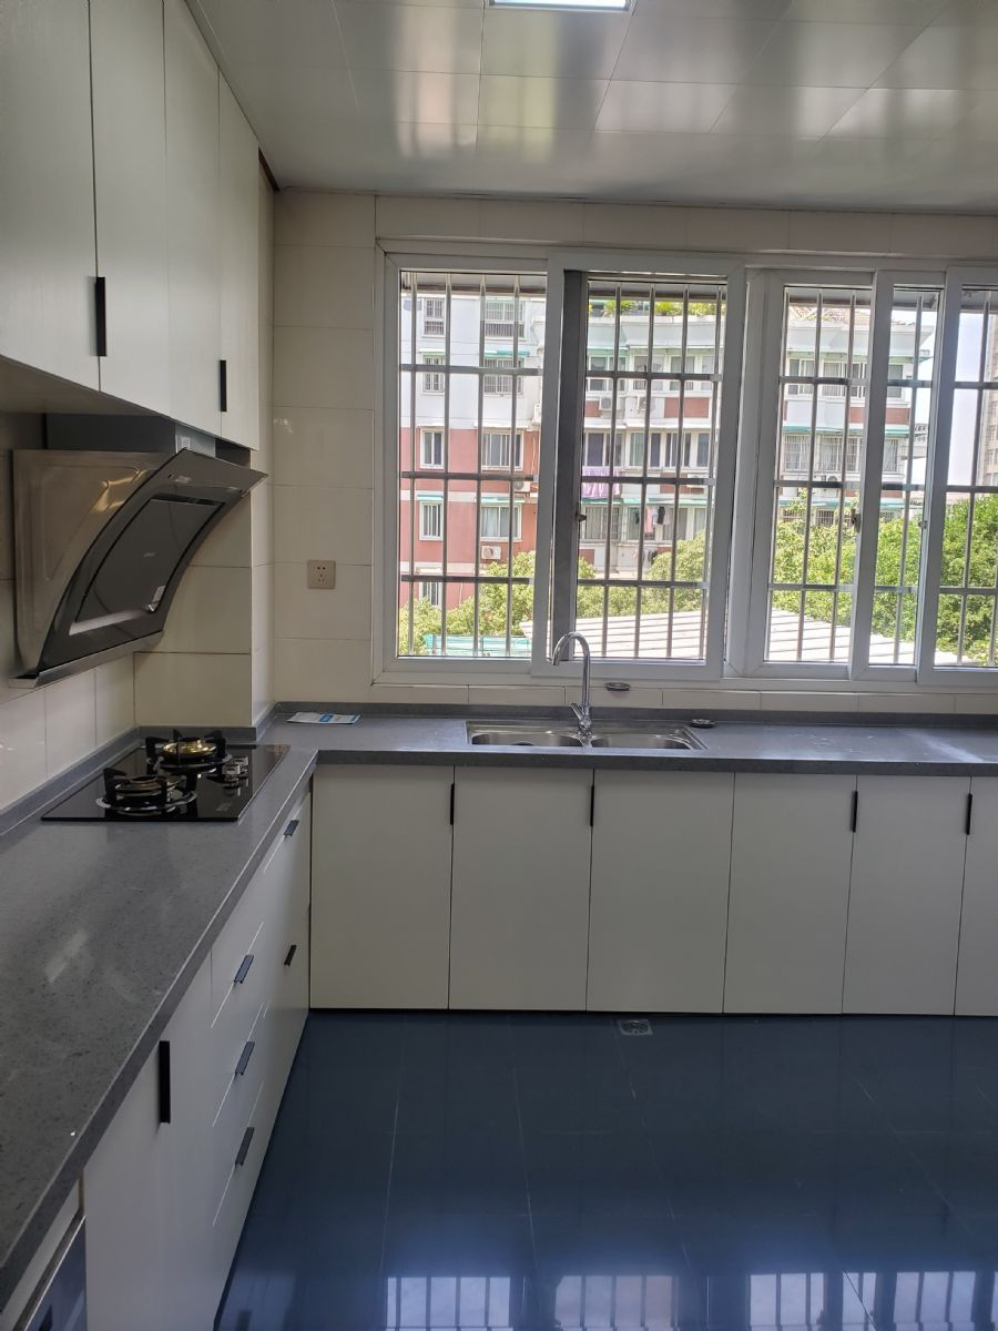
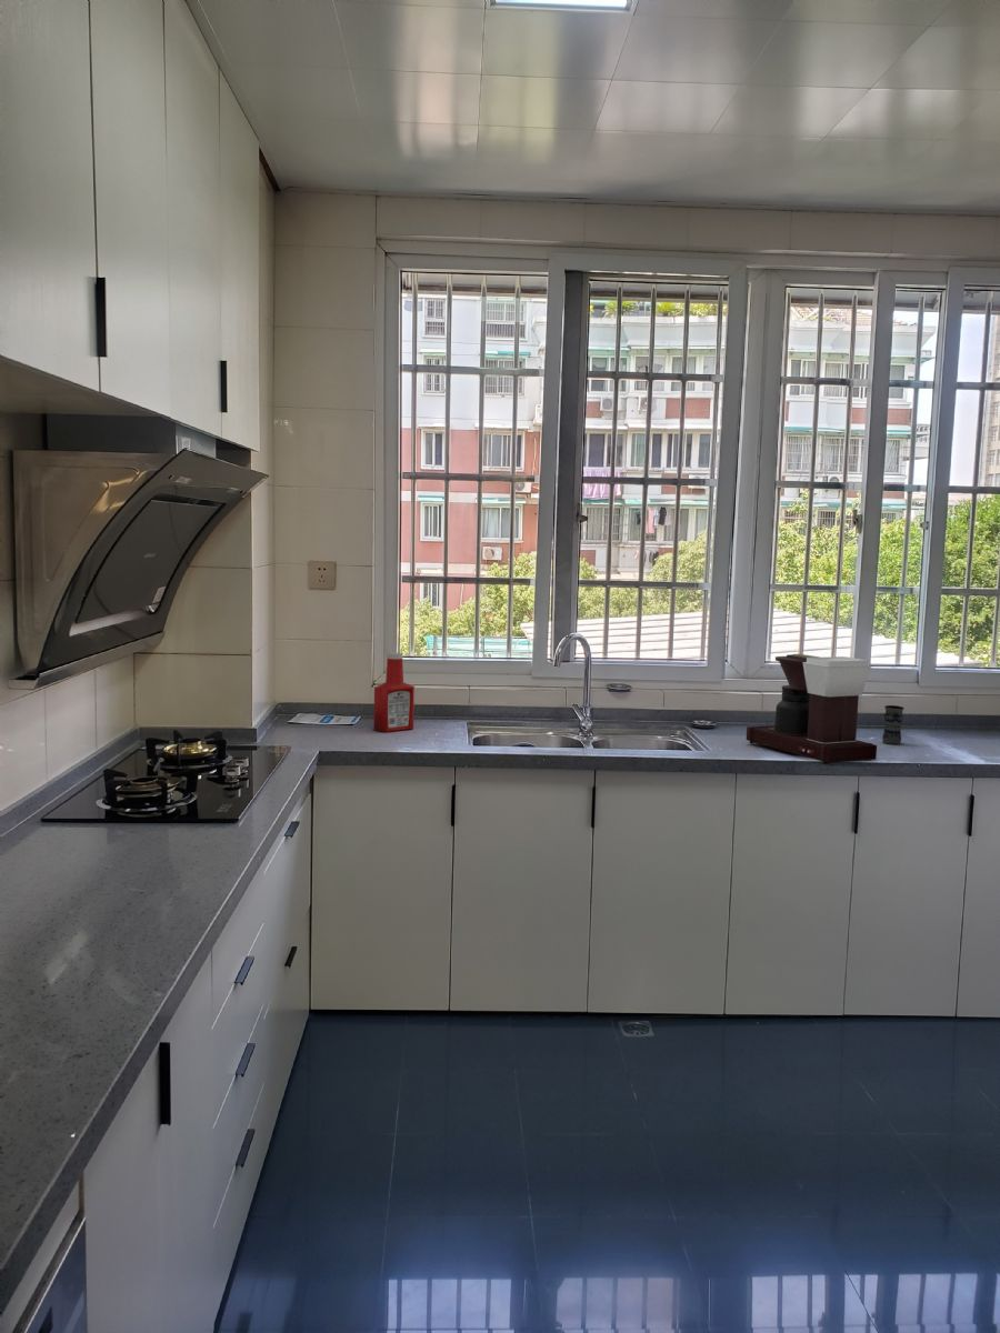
+ soap bottle (393, 691)
+ jar (892, 724)
+ coffee maker (811, 703)
